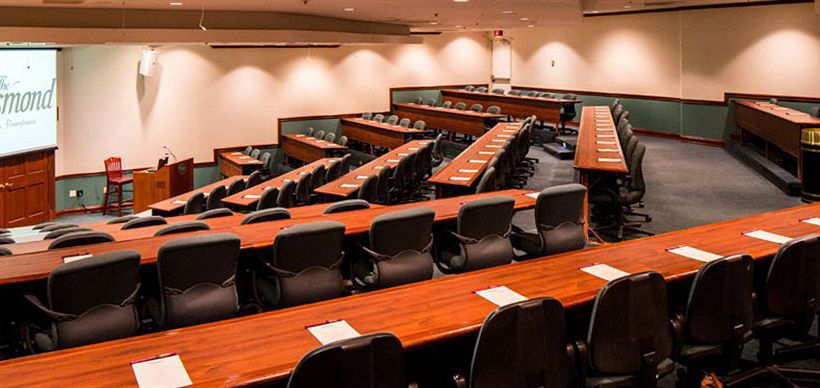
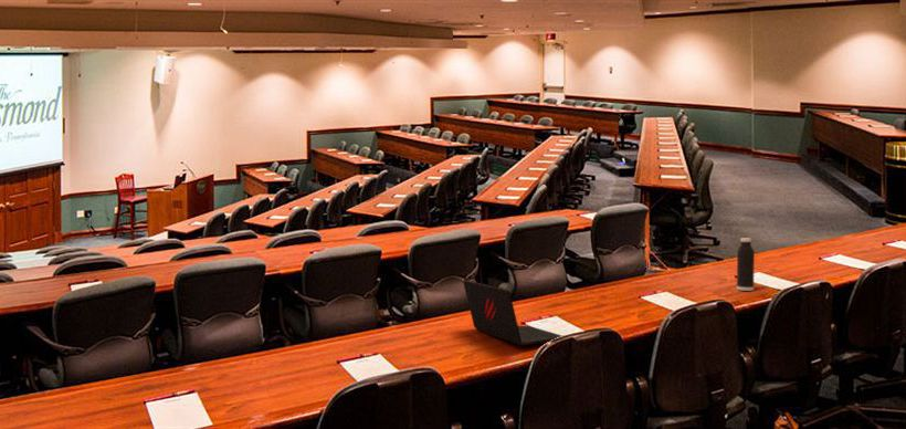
+ water bottle (745, 263)
+ laptop (513, 308)
